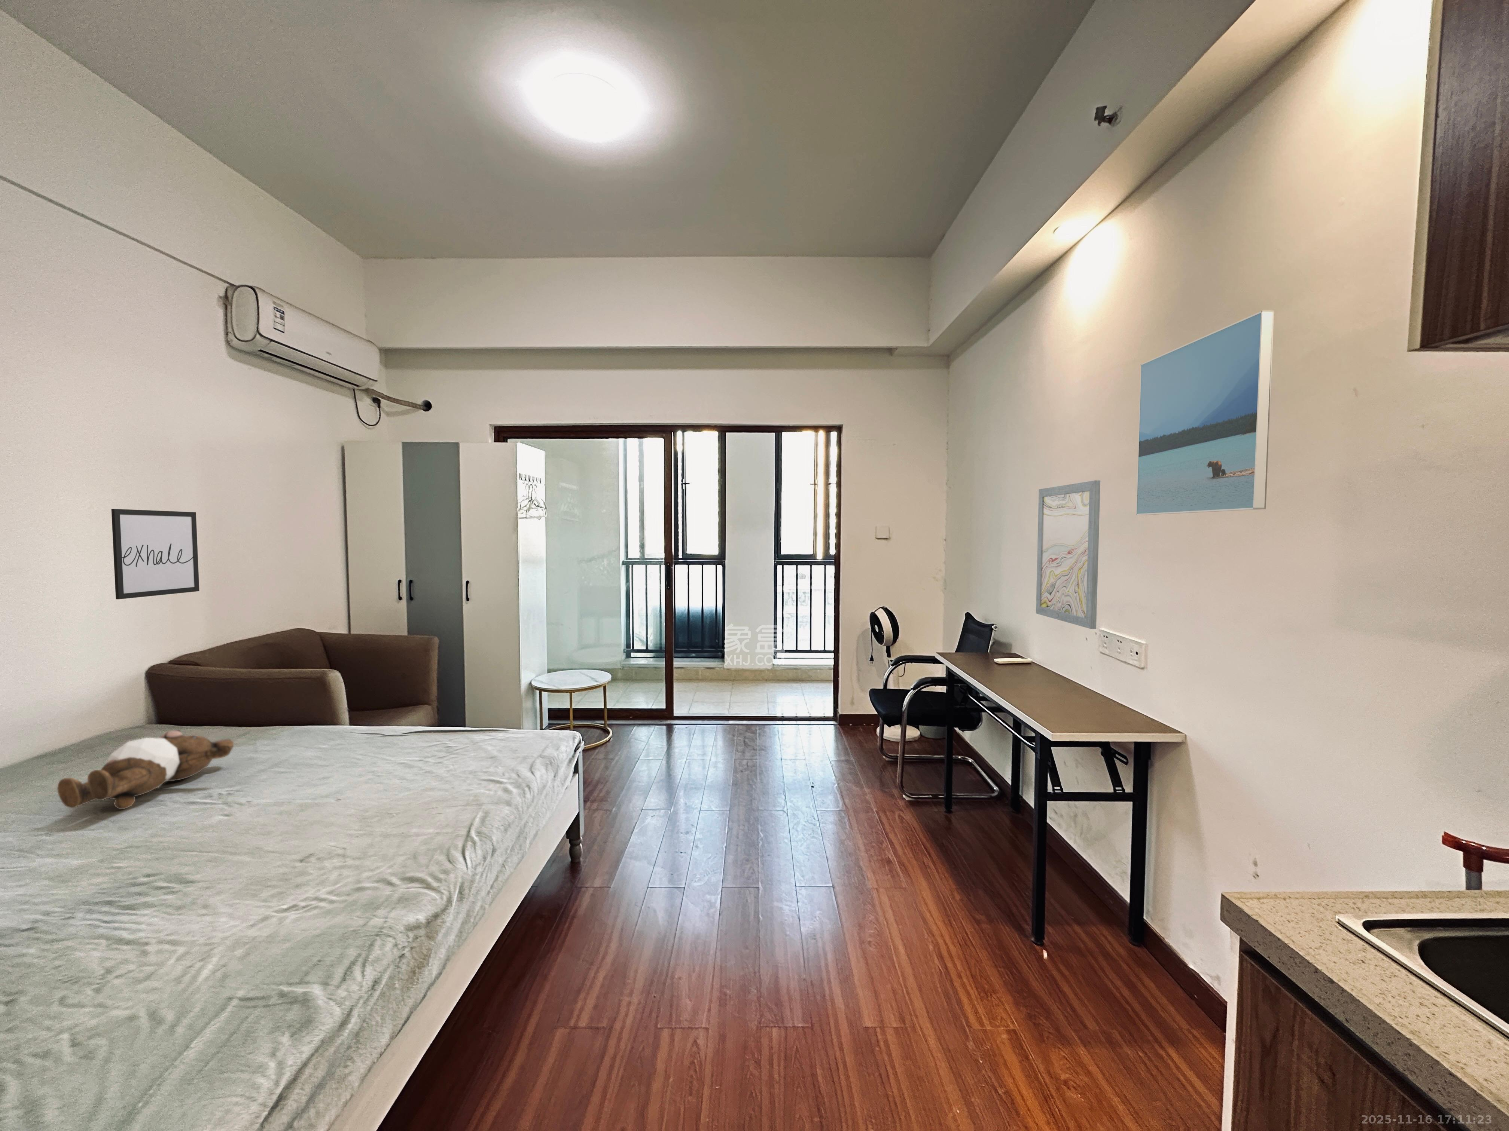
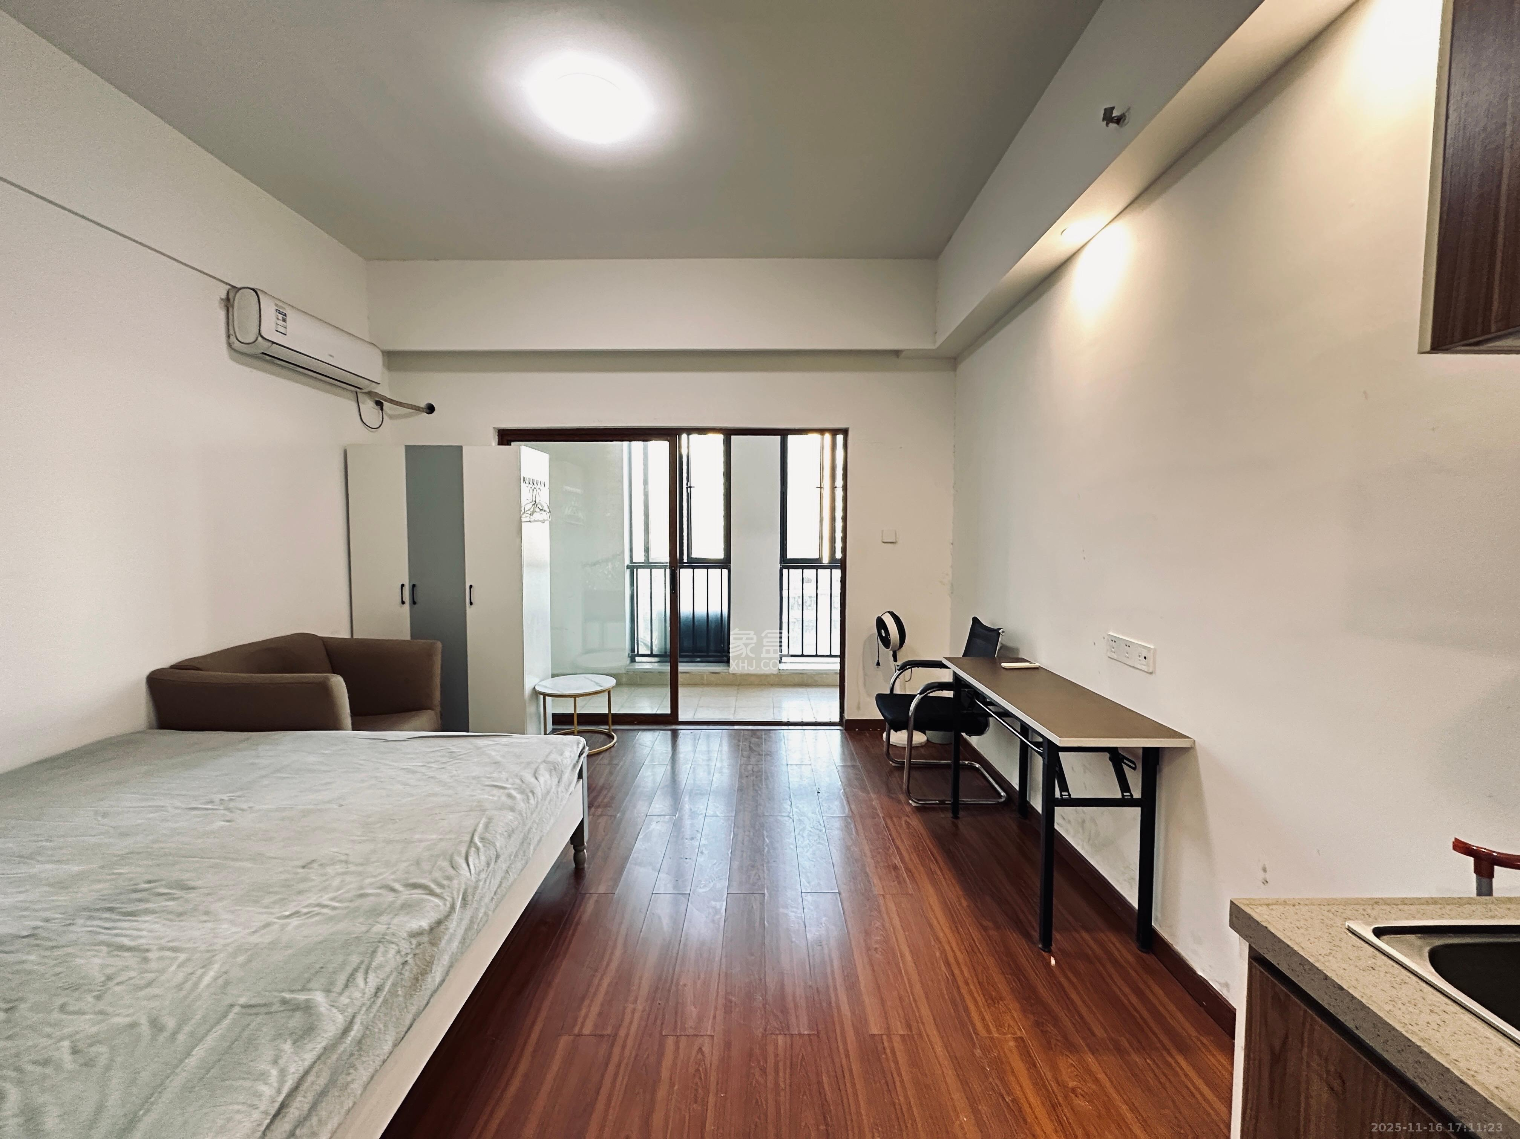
- wall art (1065, 554)
- wall art (158, 552)
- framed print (1195, 428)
- teddy bear (154, 763)
